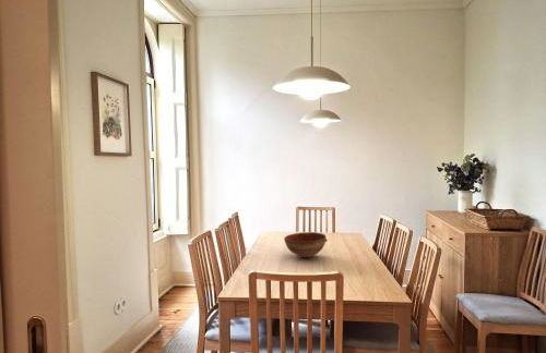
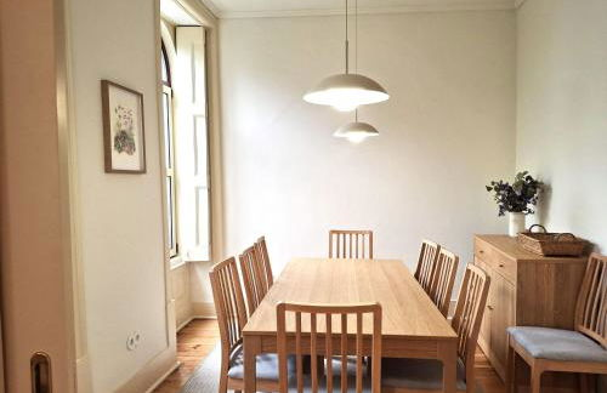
- bowl (305, 245)
